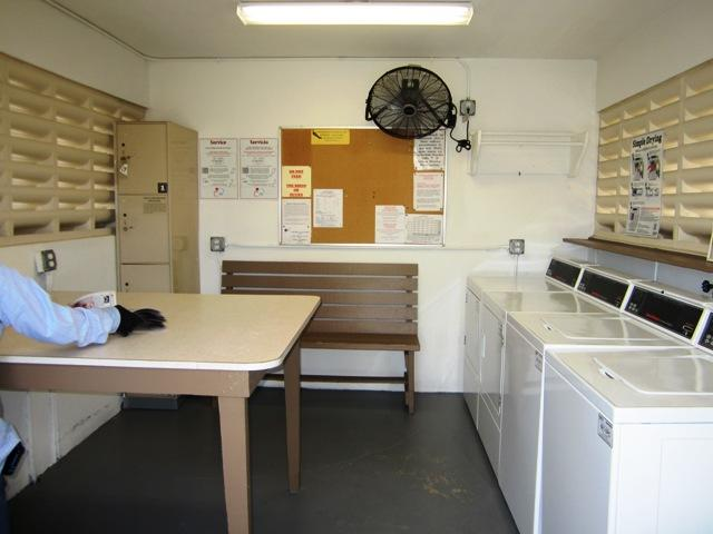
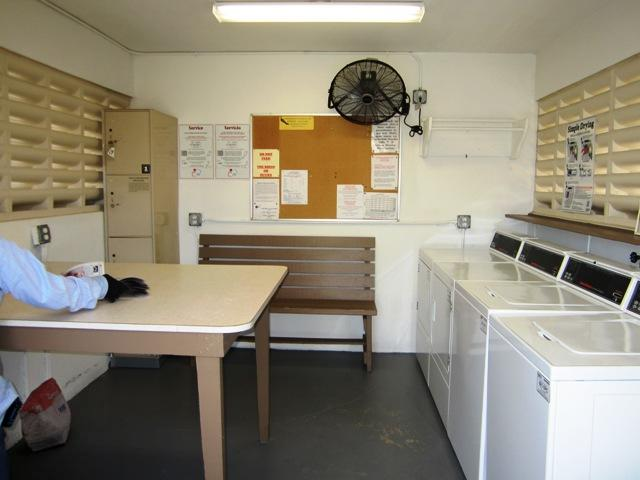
+ bag (49, 408)
